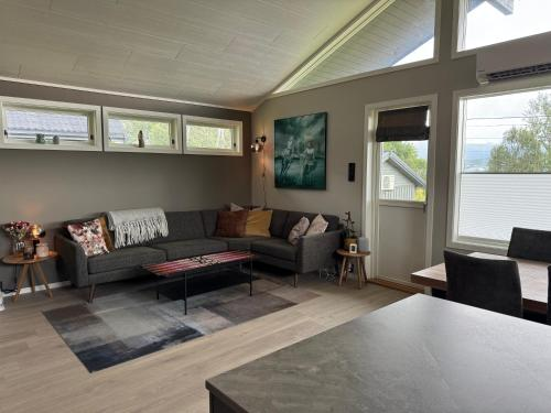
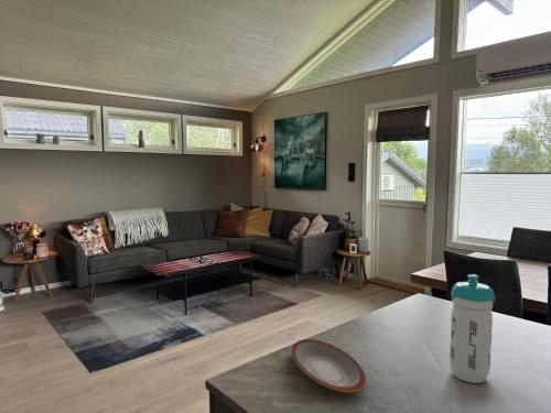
+ water bottle (471, 325)
+ plate (325, 366)
